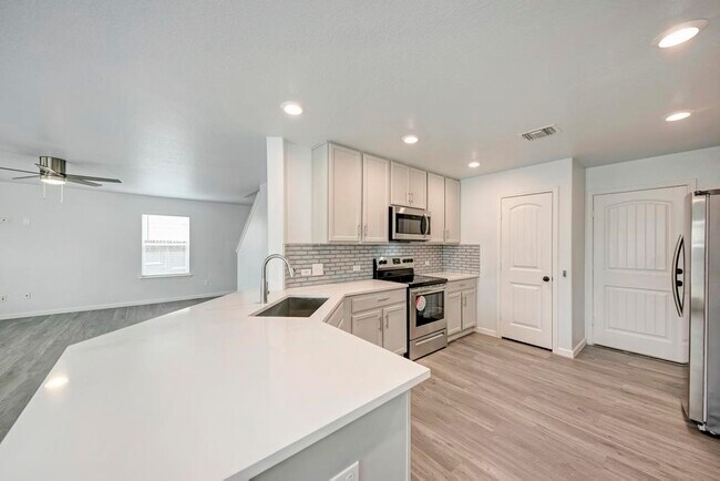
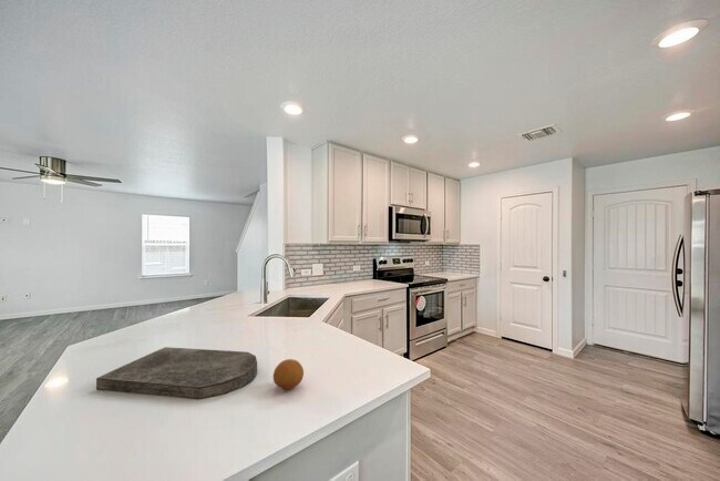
+ fruit (288, 373)
+ cutting board (192, 369)
